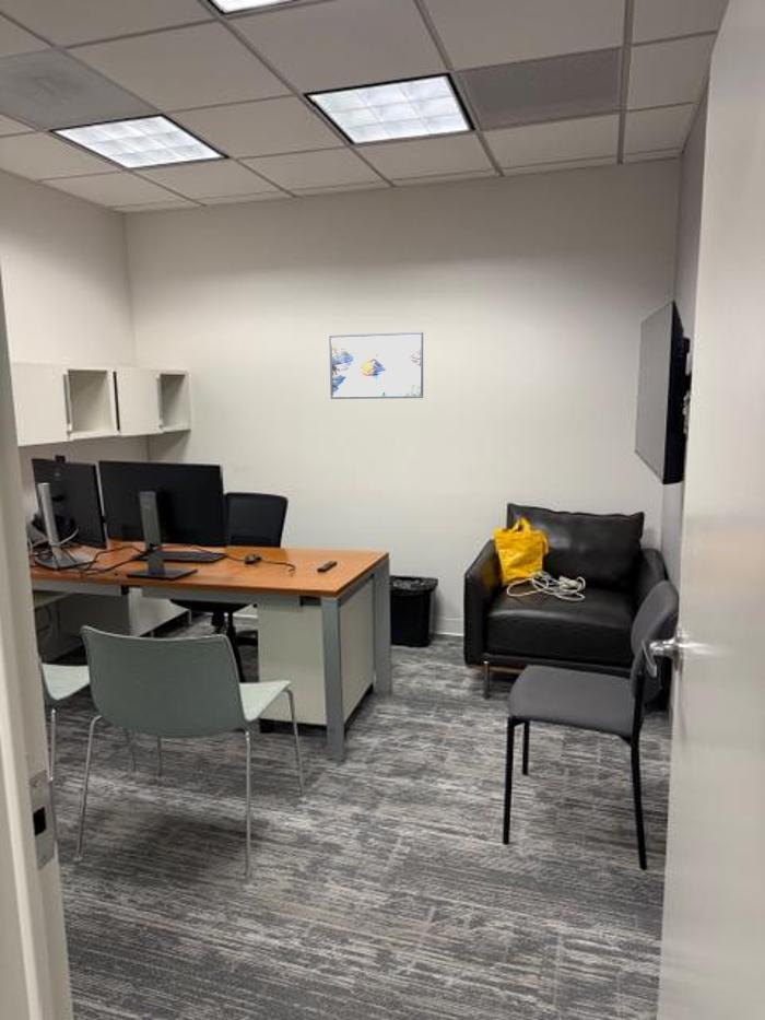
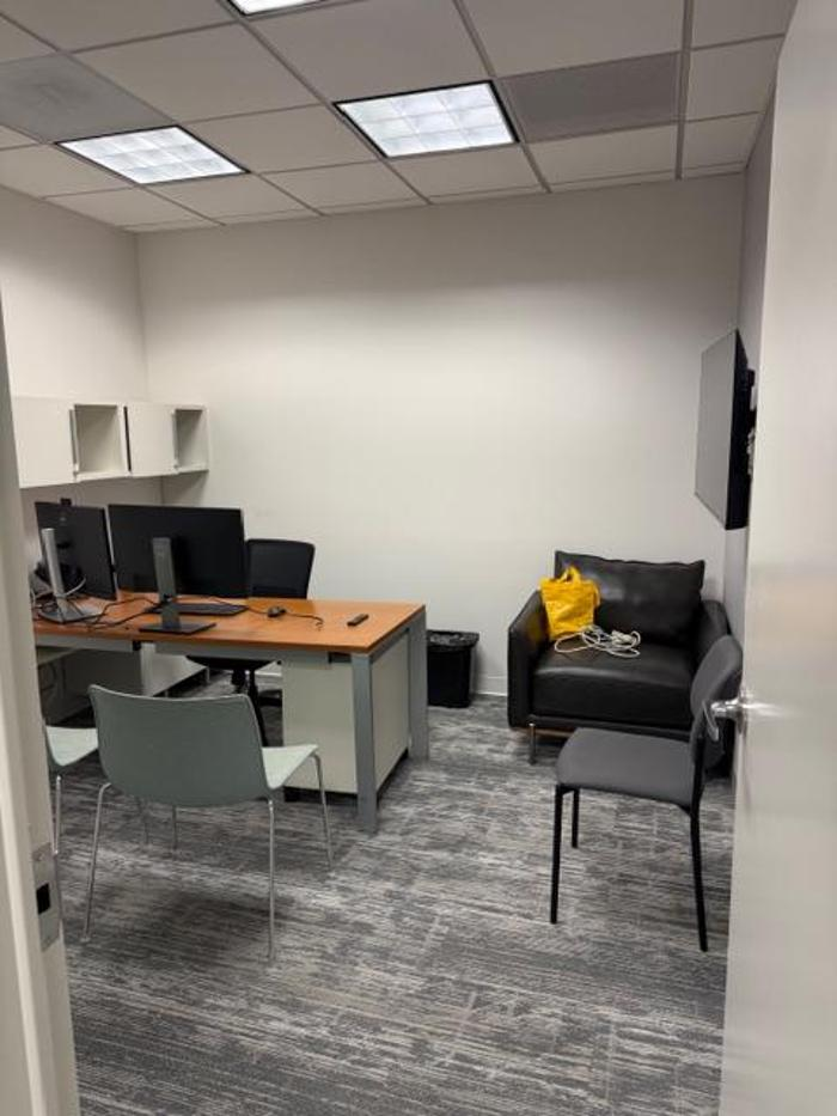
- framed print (375, 366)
